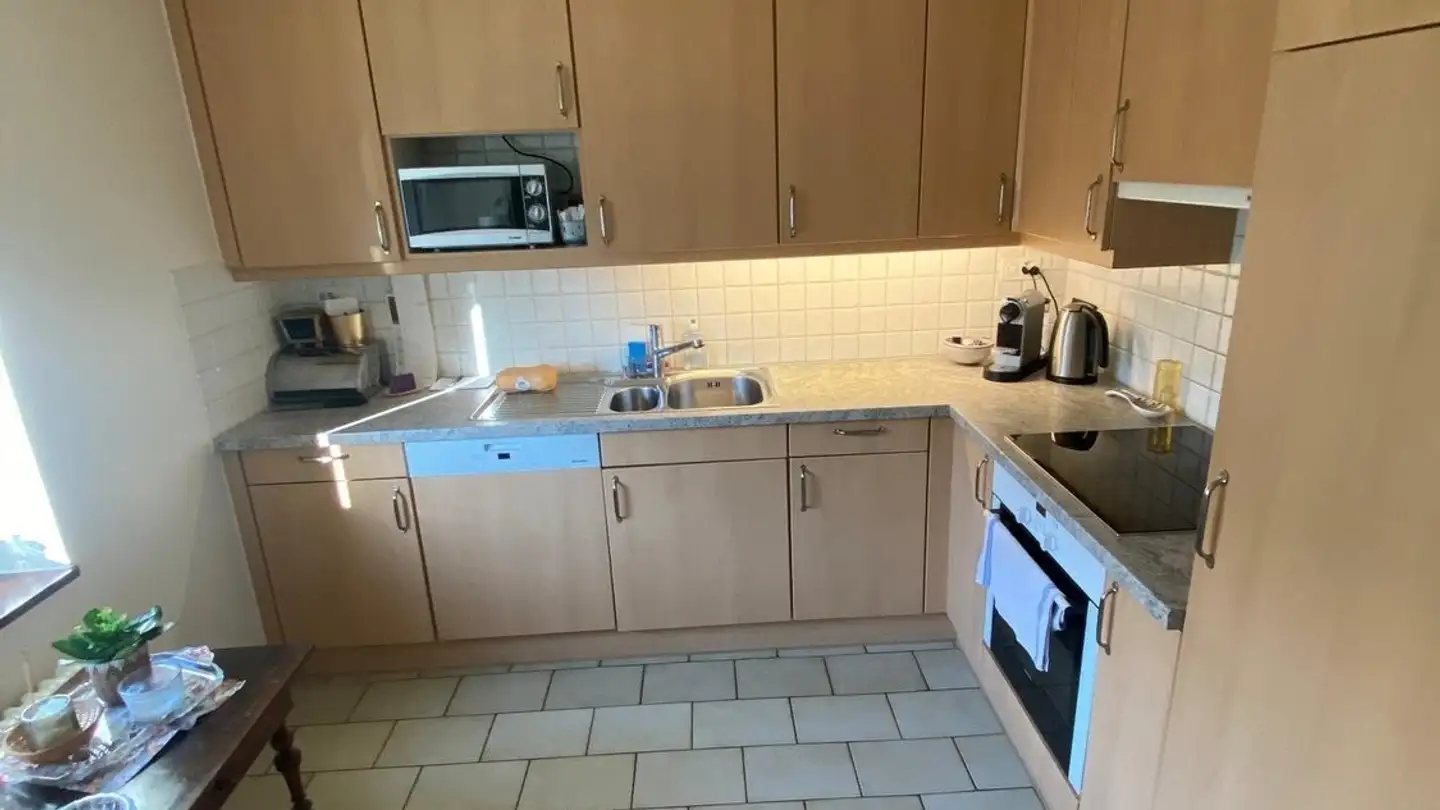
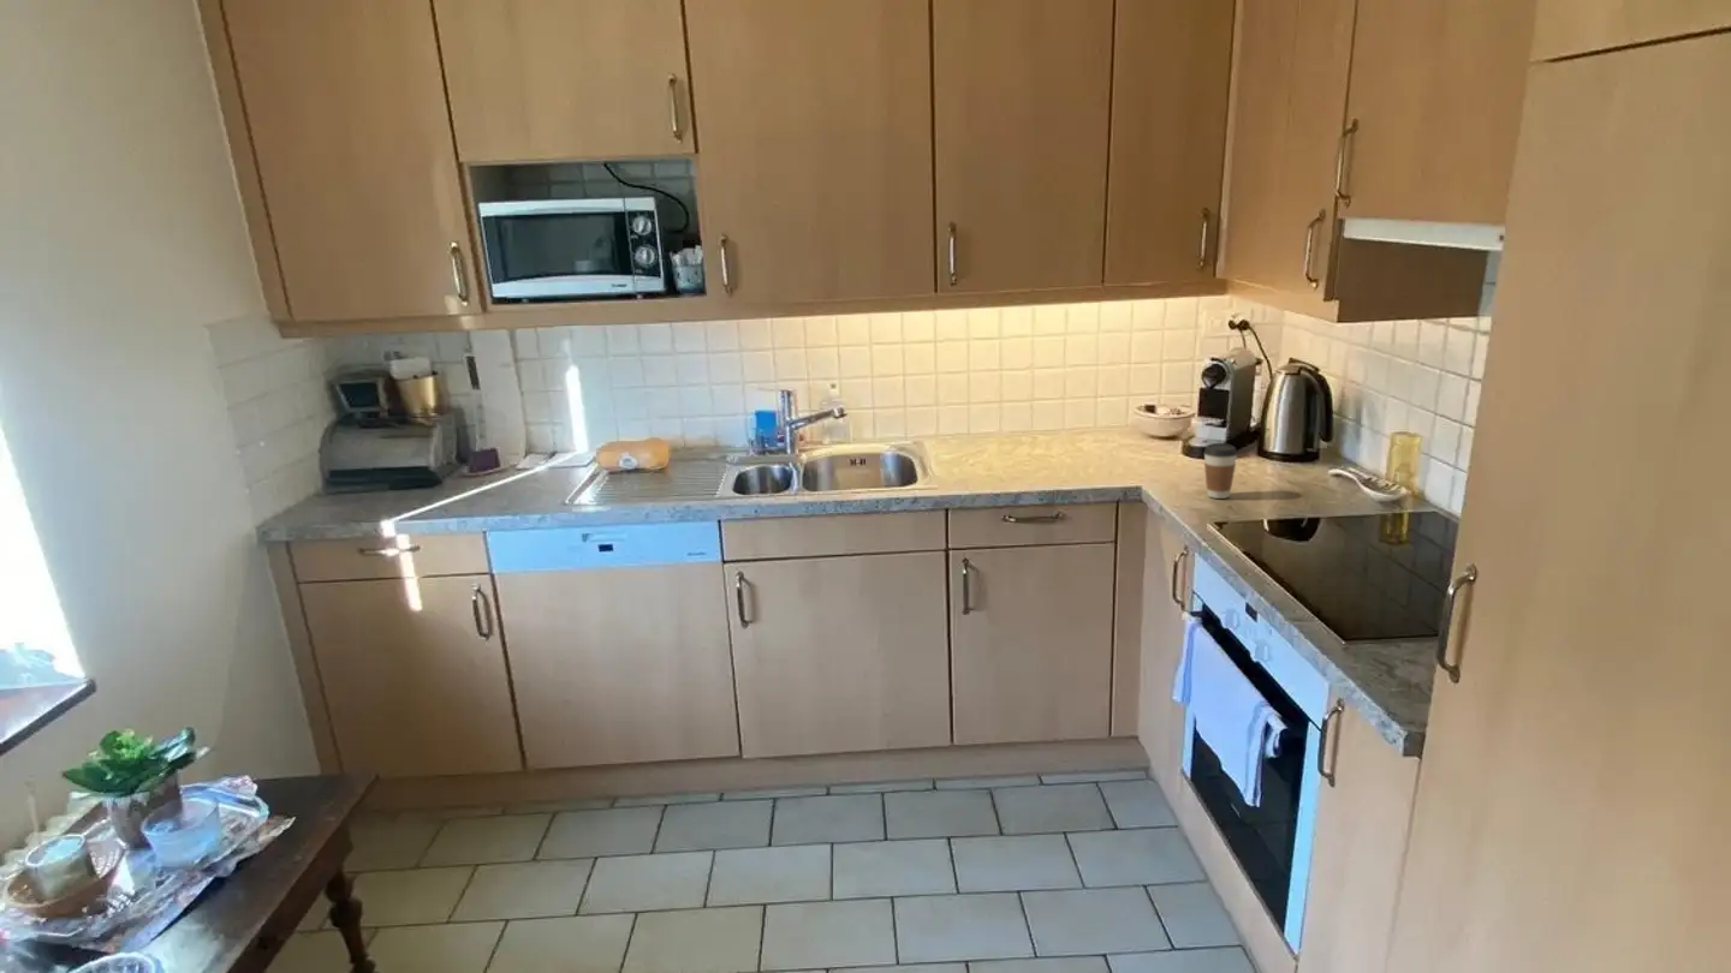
+ coffee cup (1219, 471)
